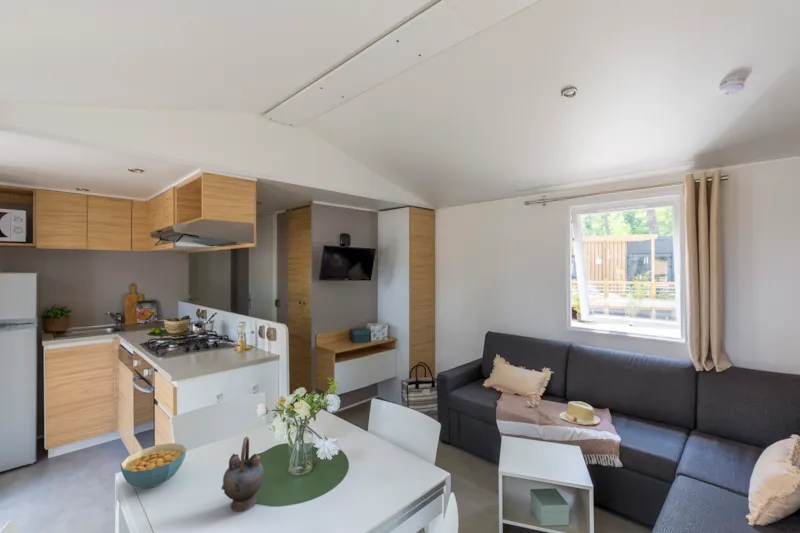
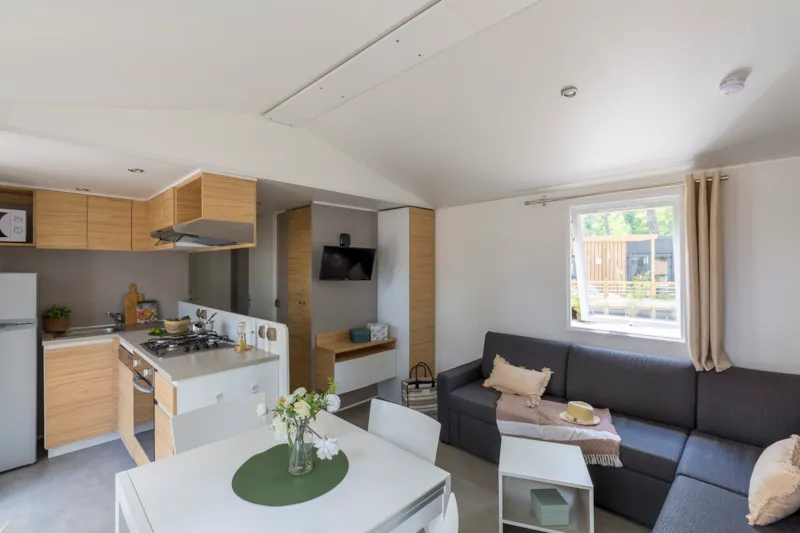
- teapot (242, 473)
- cereal bowl (154, 469)
